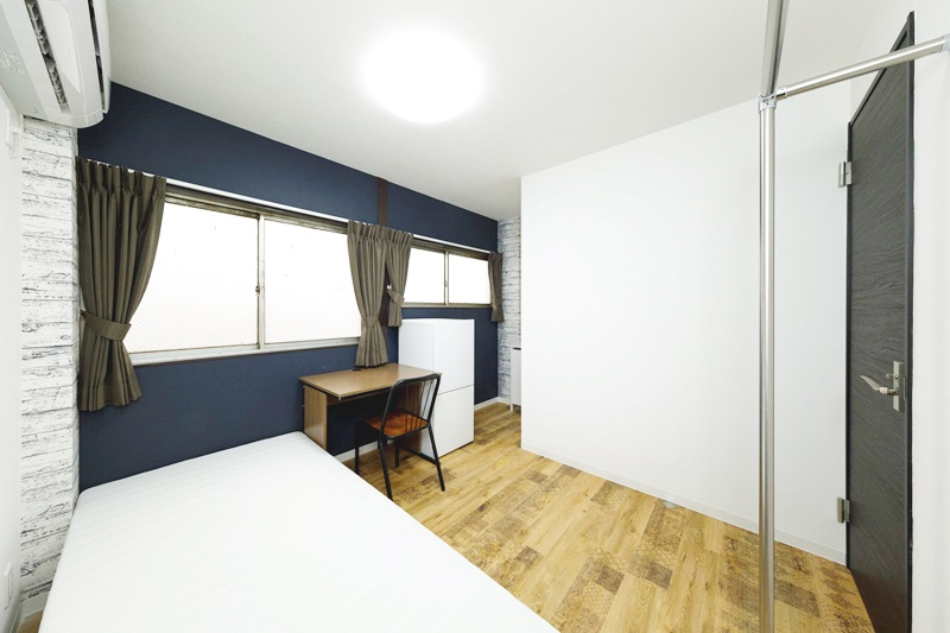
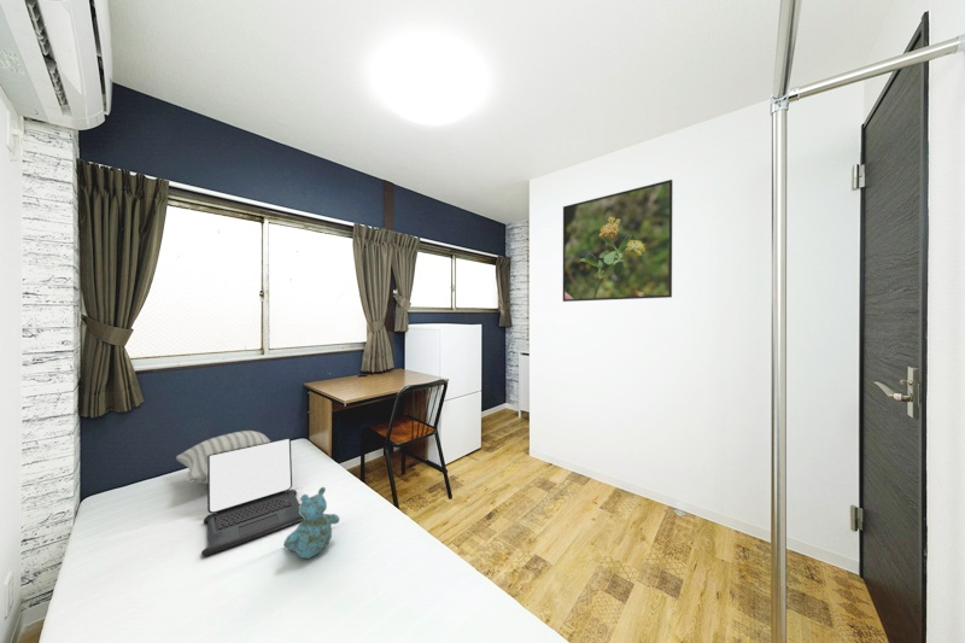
+ pillow (232, 449)
+ laptop (256, 486)
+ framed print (612, 246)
+ stuffed bear (309, 518)
